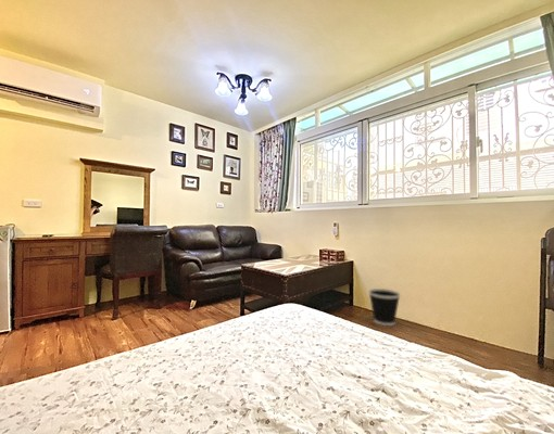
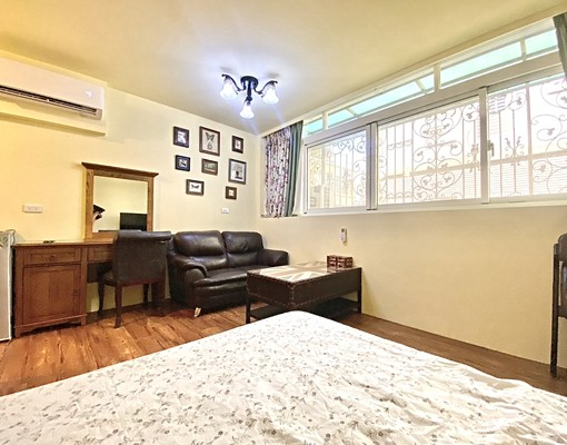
- wastebasket (383, 307)
